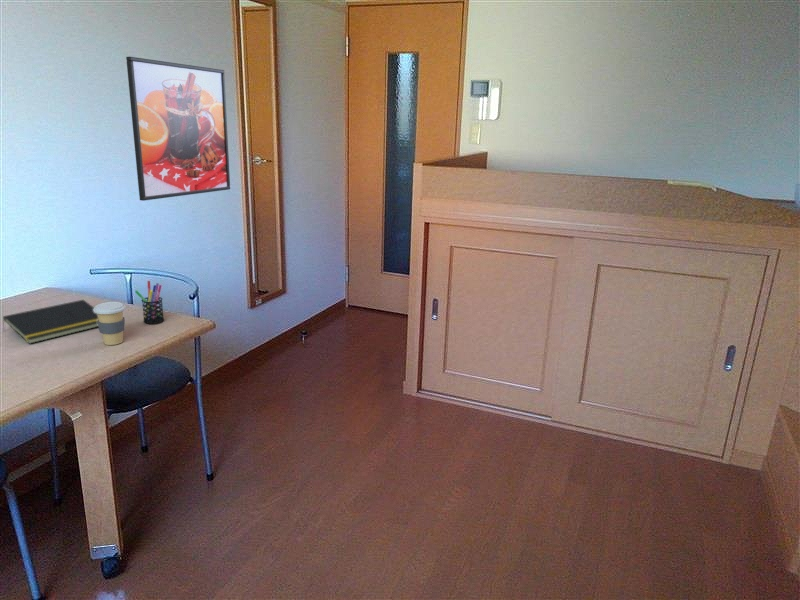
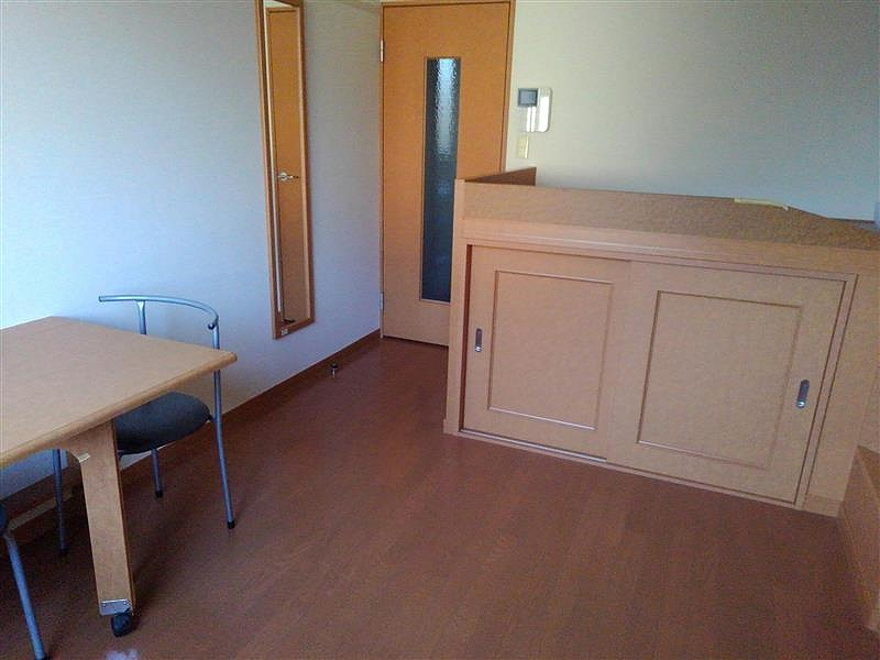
- coffee cup (111, 323)
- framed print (184, 131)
- pen holder (149, 302)
- notepad (58, 320)
